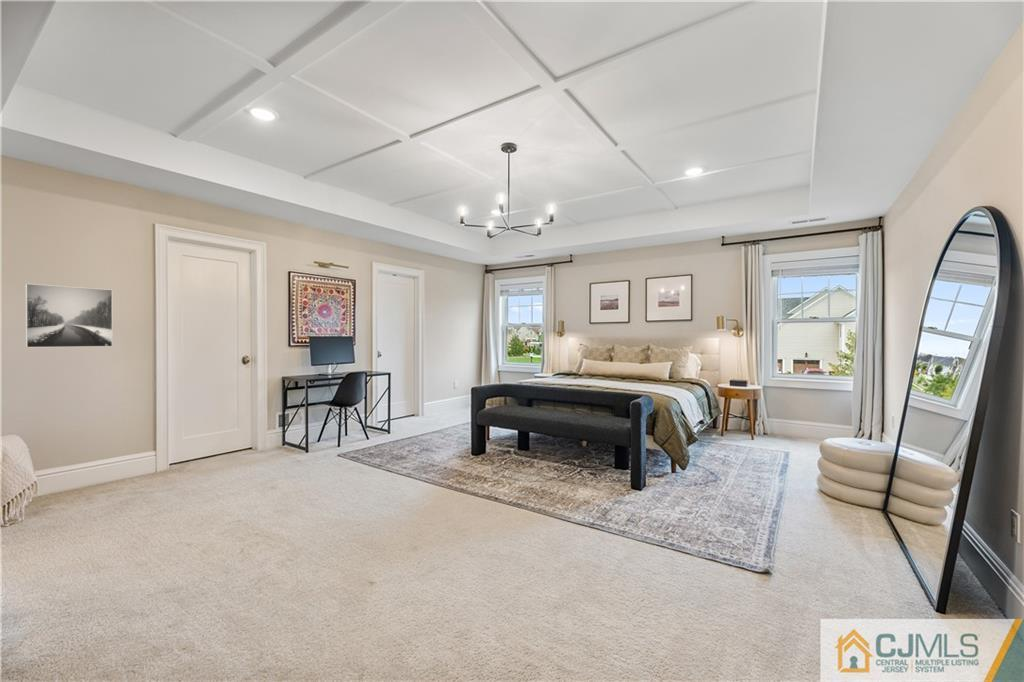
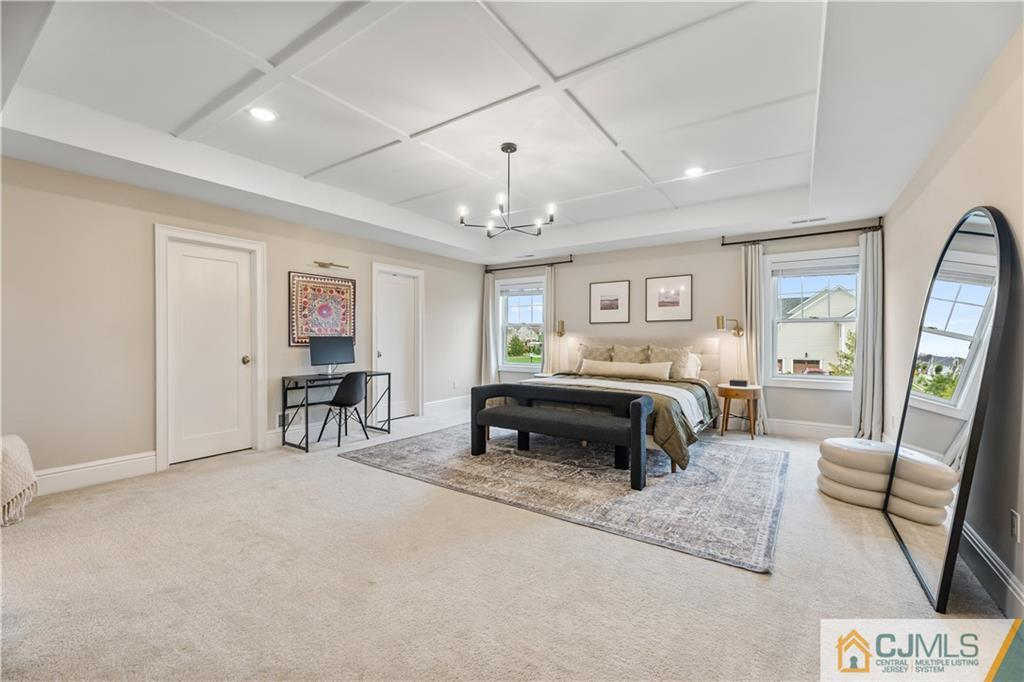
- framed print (71, 317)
